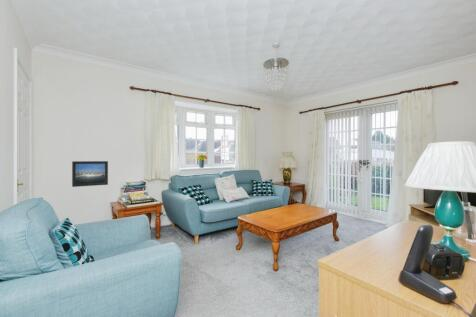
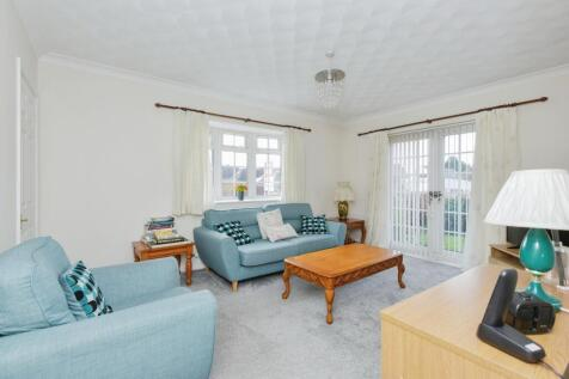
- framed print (90, 173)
